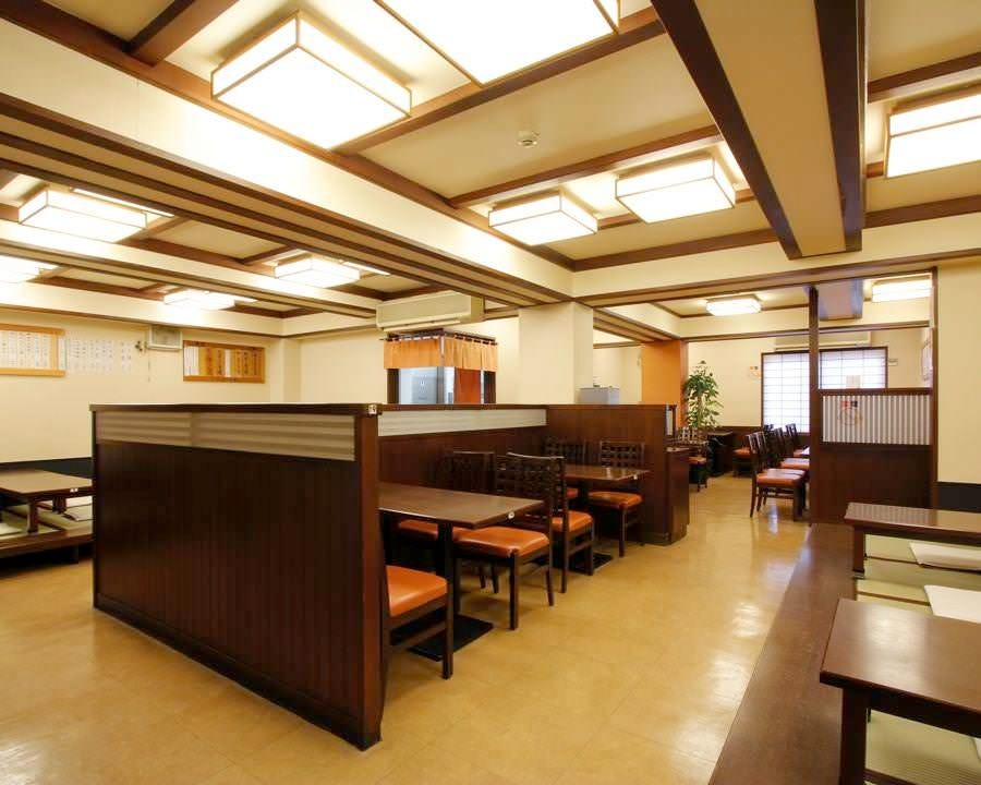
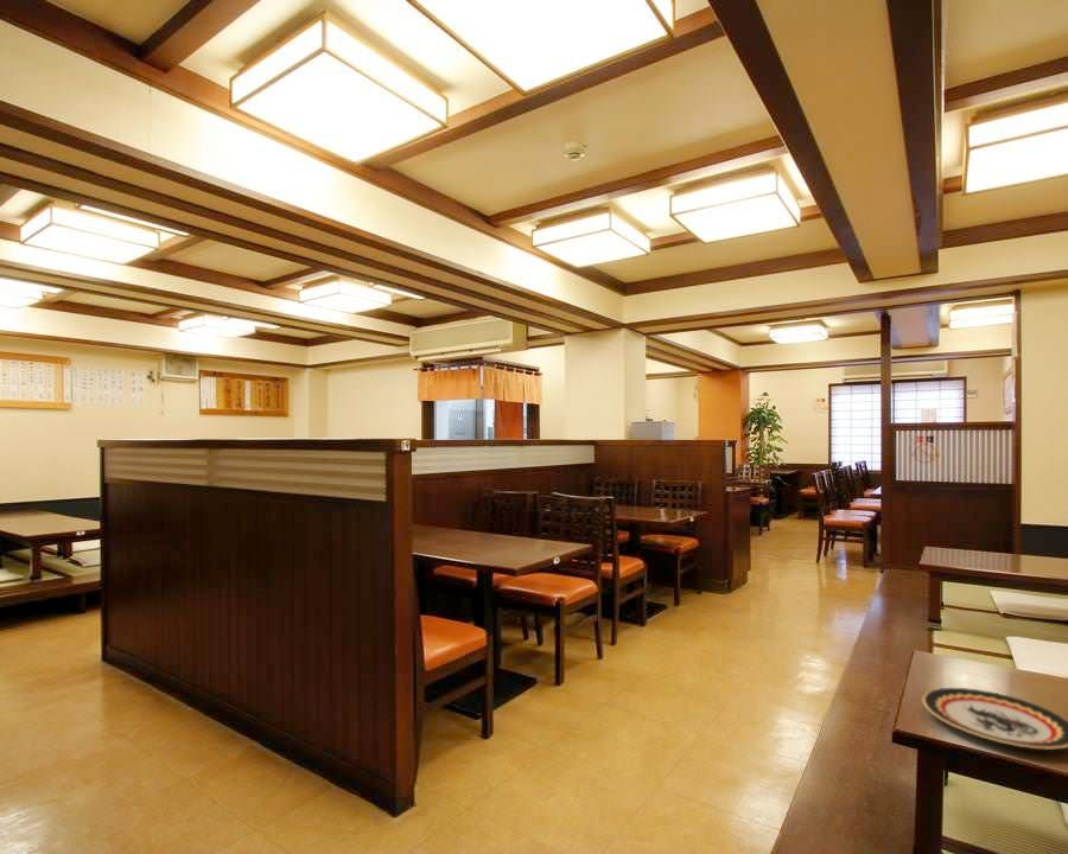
+ plate (996, 719)
